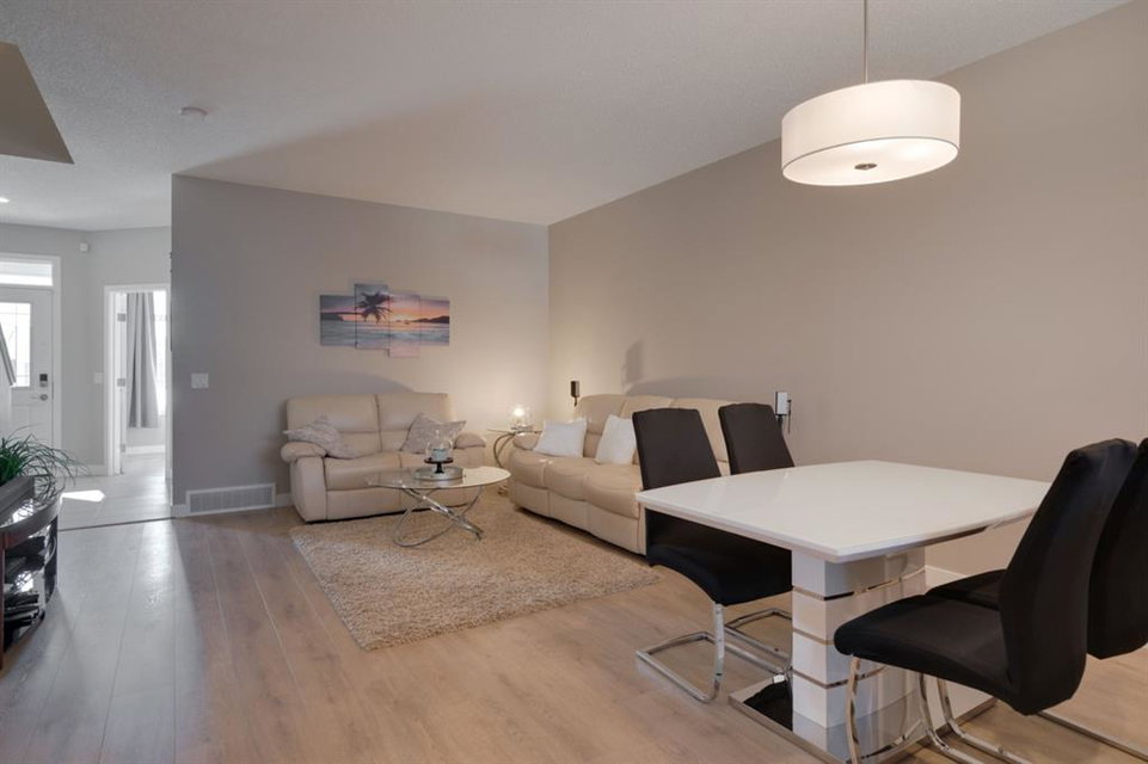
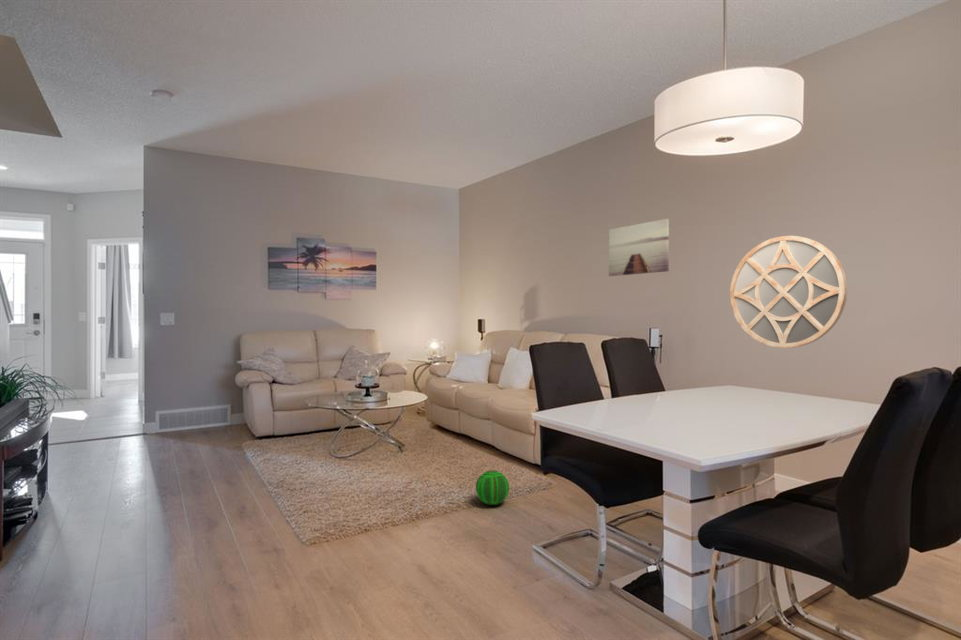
+ wall art (637, 249)
+ ball (492, 487)
+ home mirror (783, 292)
